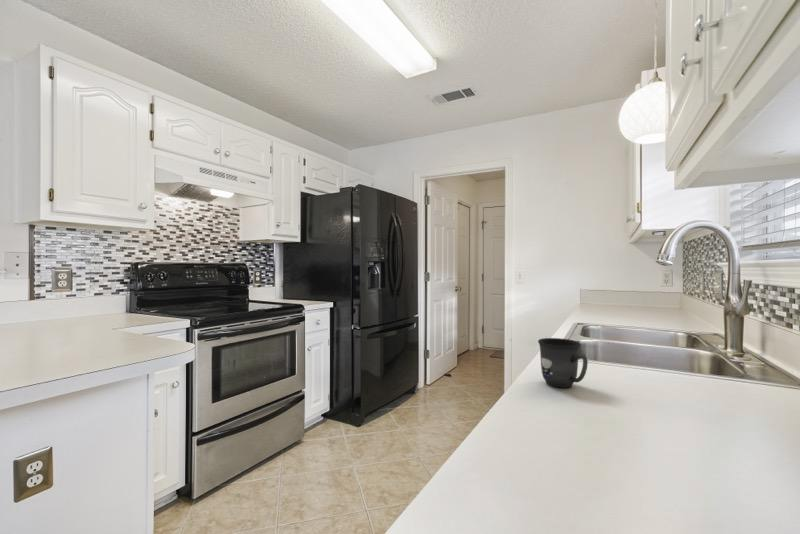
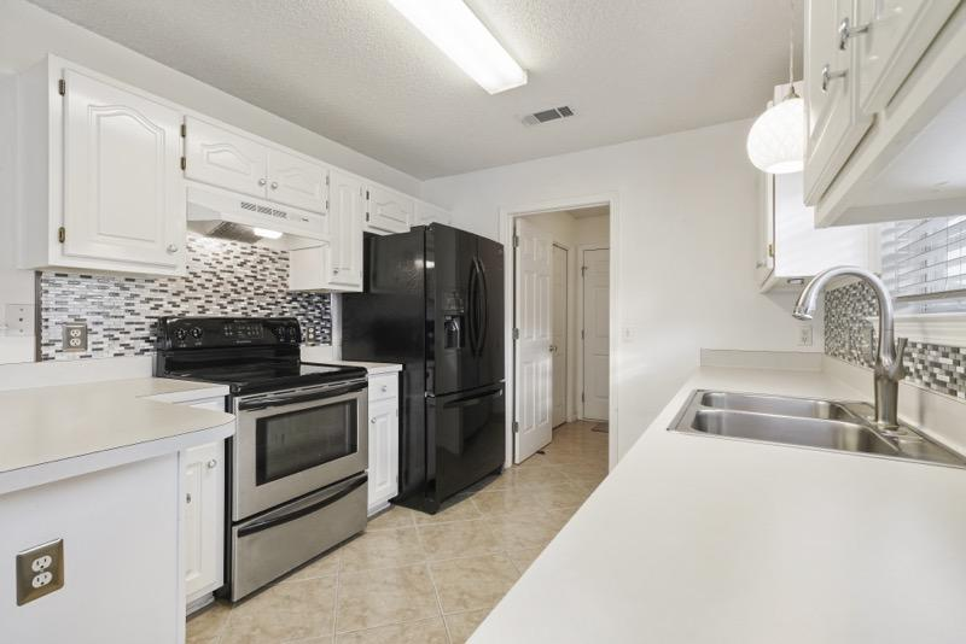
- mug (564, 364)
